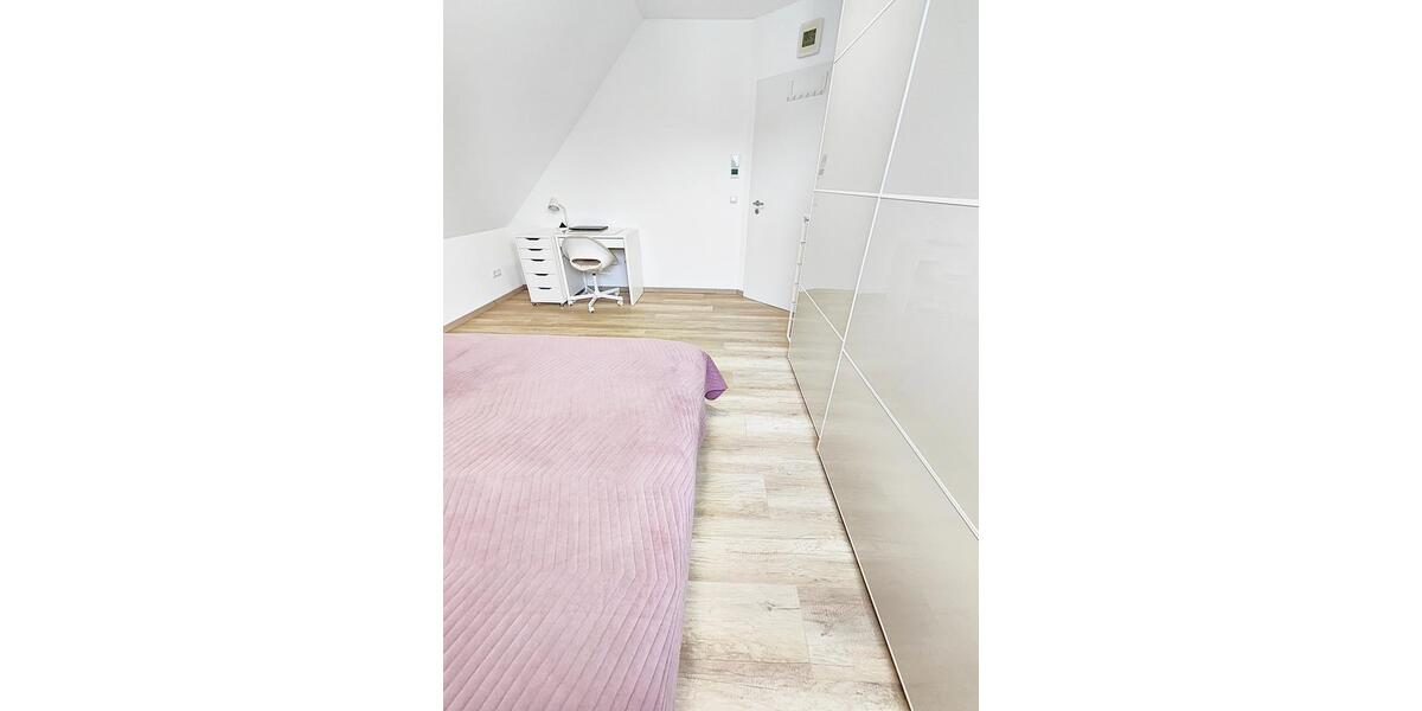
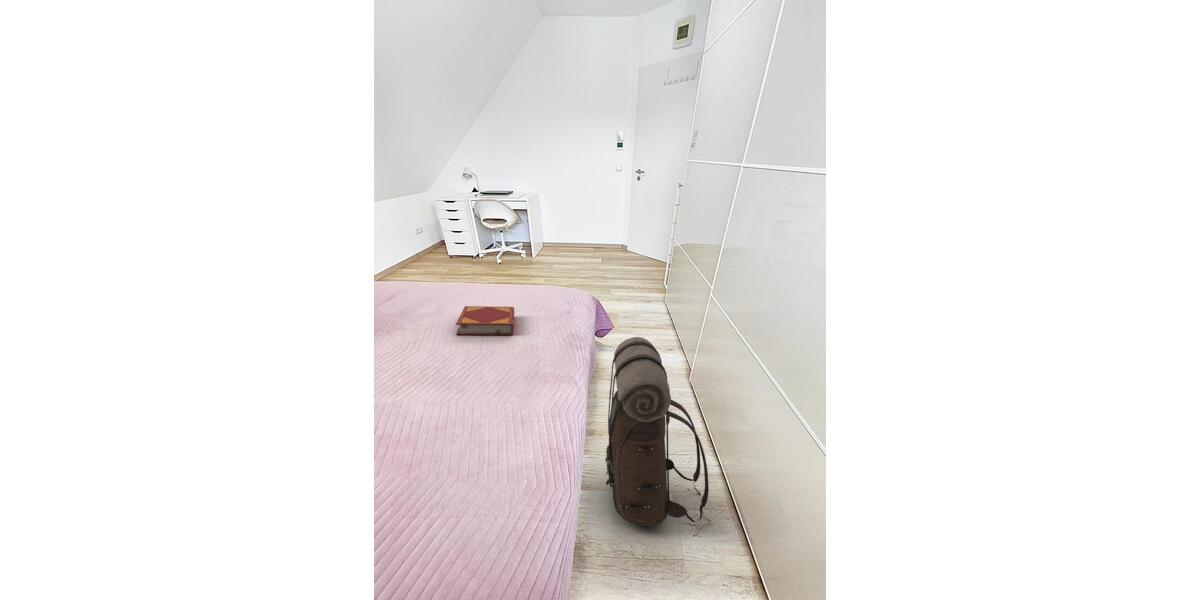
+ hardback book (487, 319)
+ backpack (660, 430)
